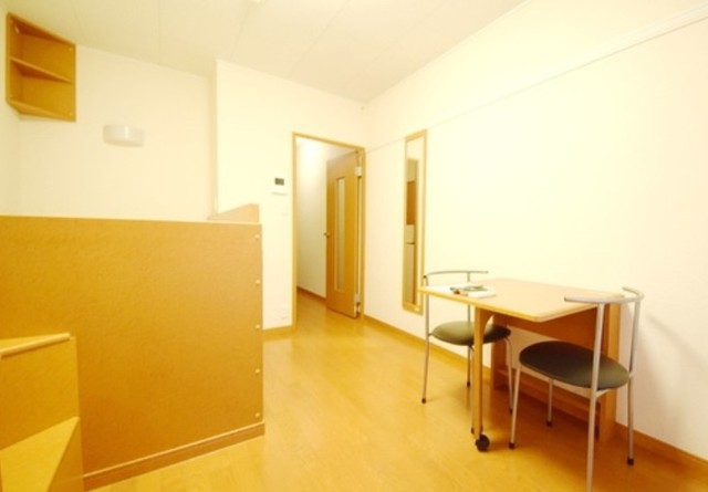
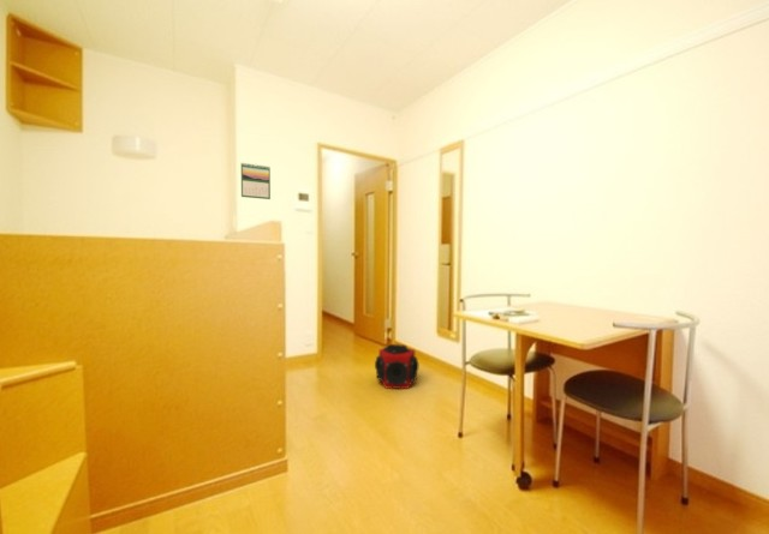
+ speaker (397, 365)
+ calendar (256, 180)
